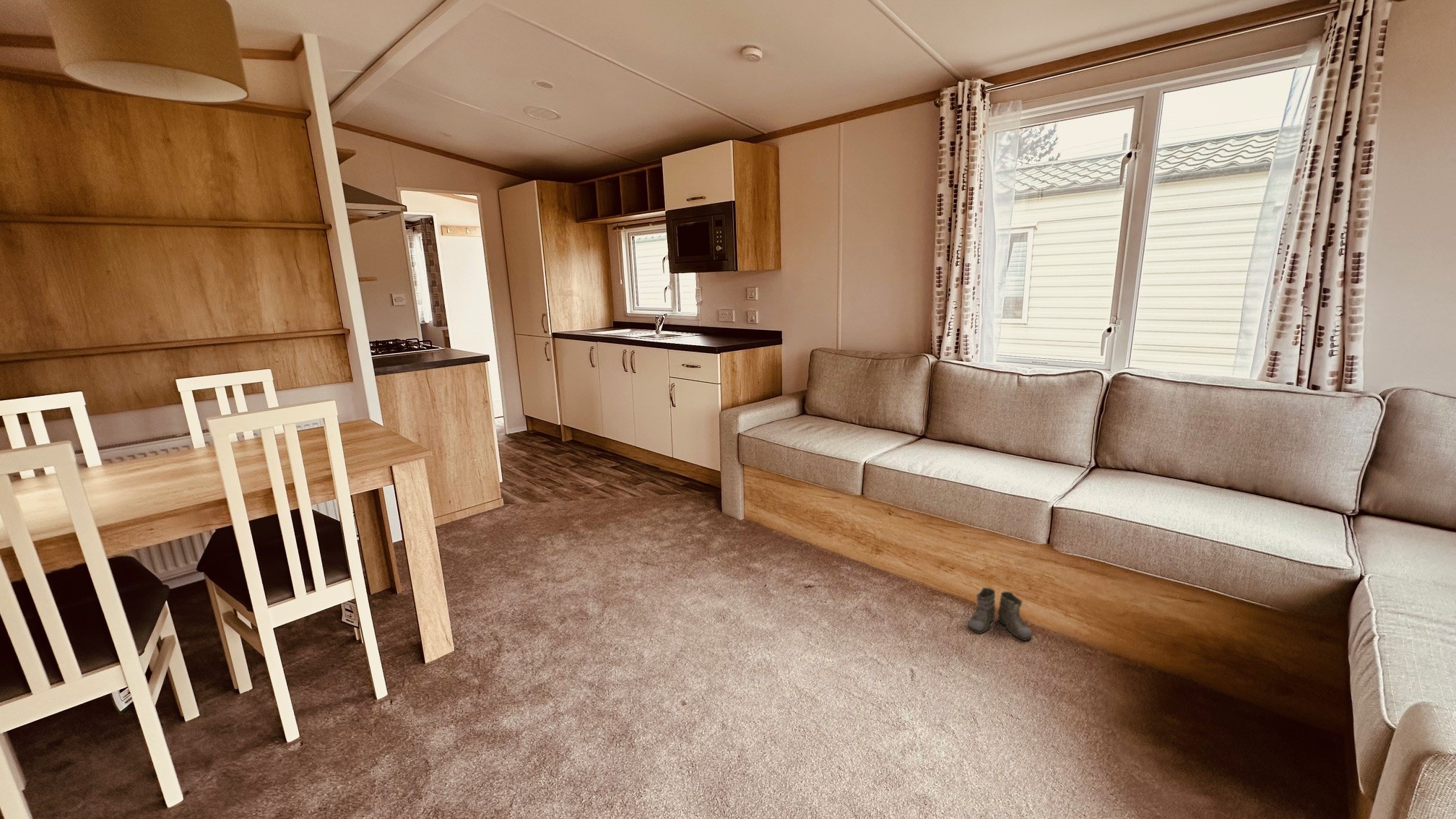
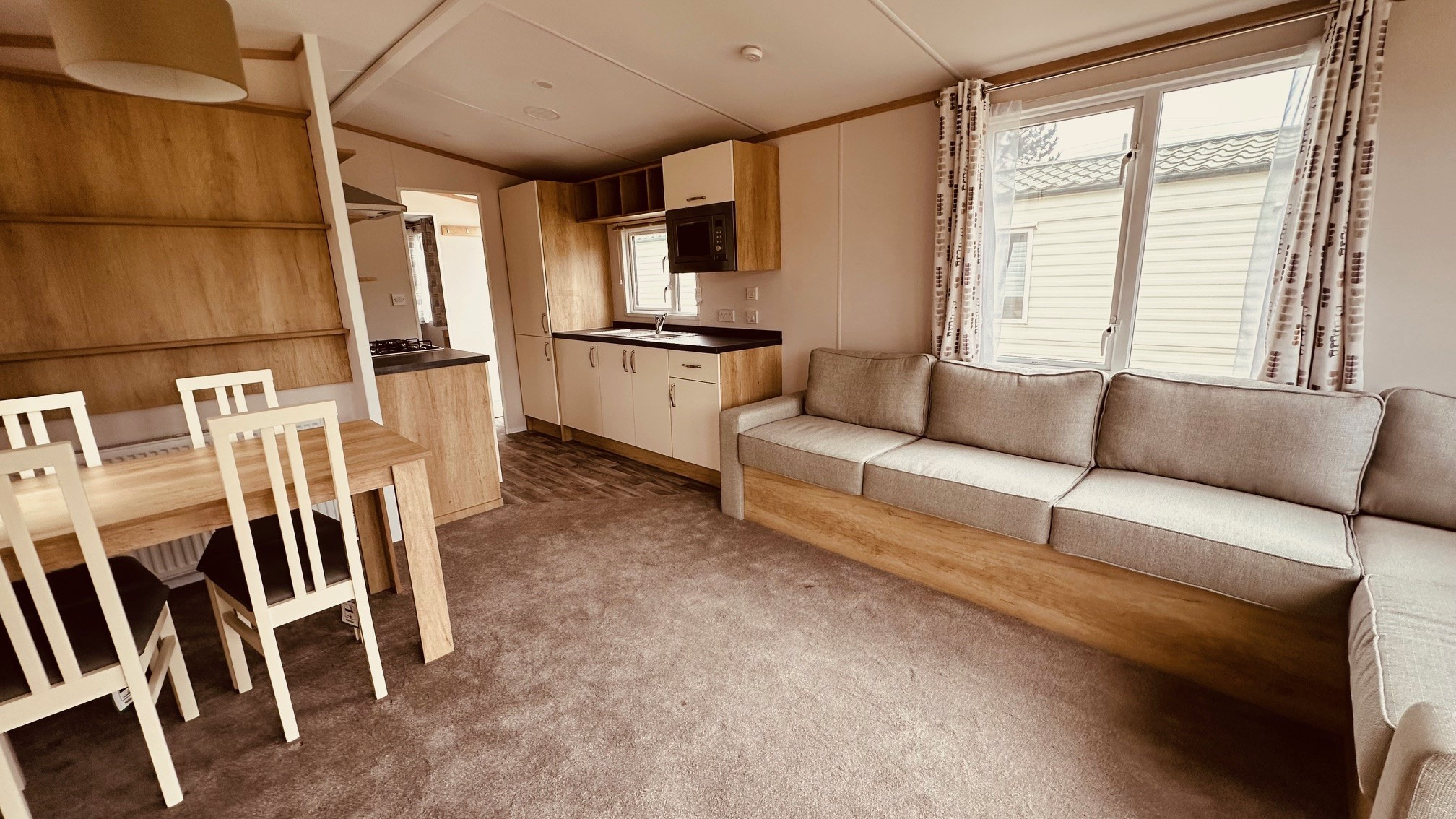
- boots (997, 612)
